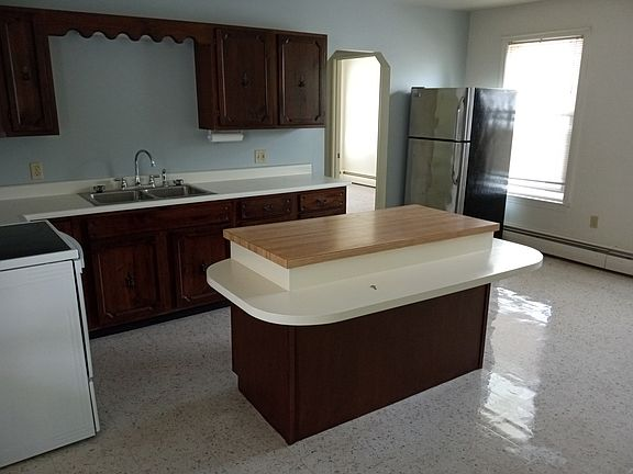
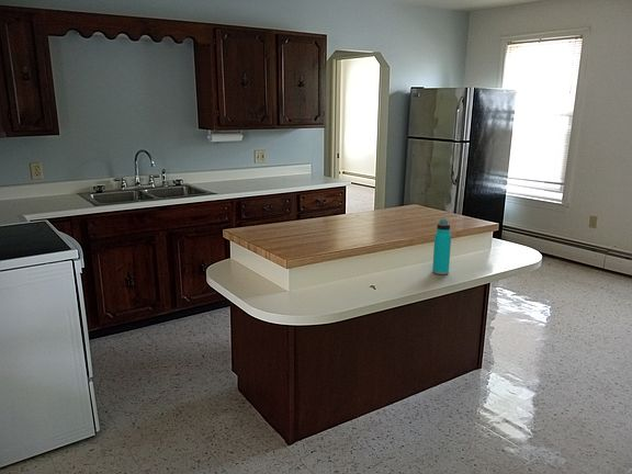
+ water bottle (442, 246)
